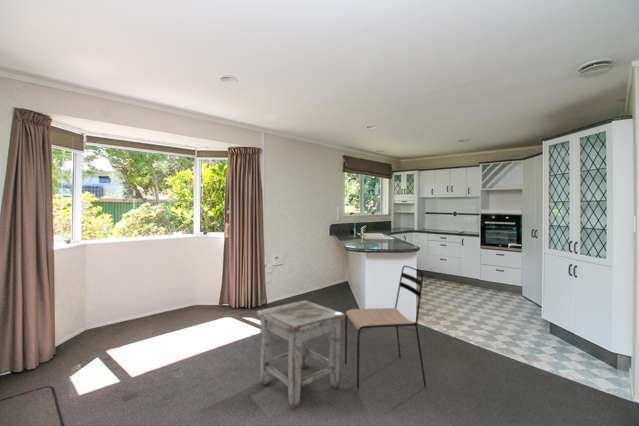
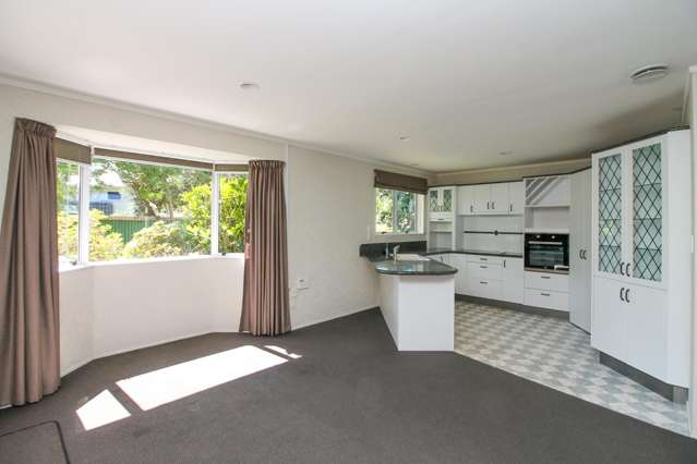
- stool (299, 348)
- dining chair (382, 320)
